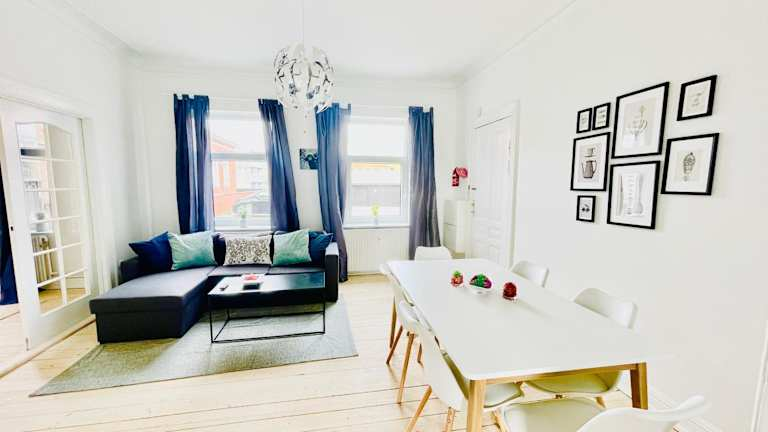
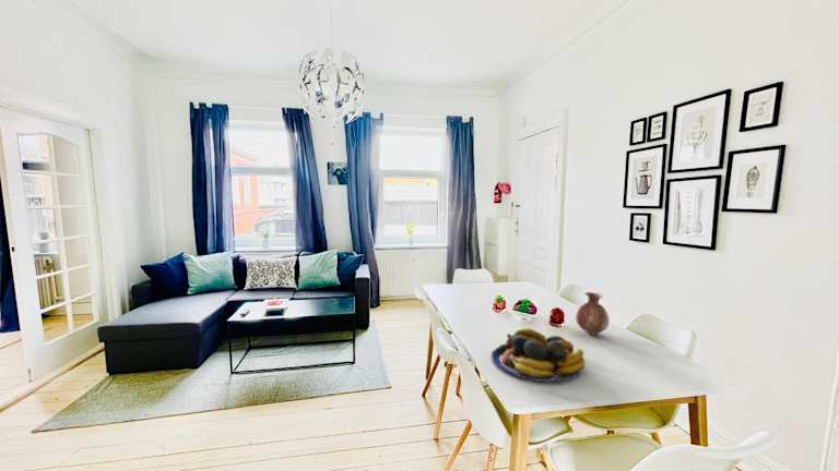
+ fruit bowl (534, 346)
+ vase (592, 313)
